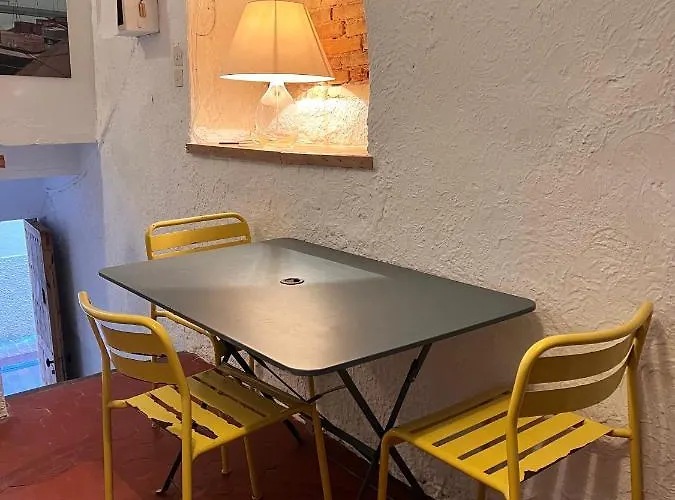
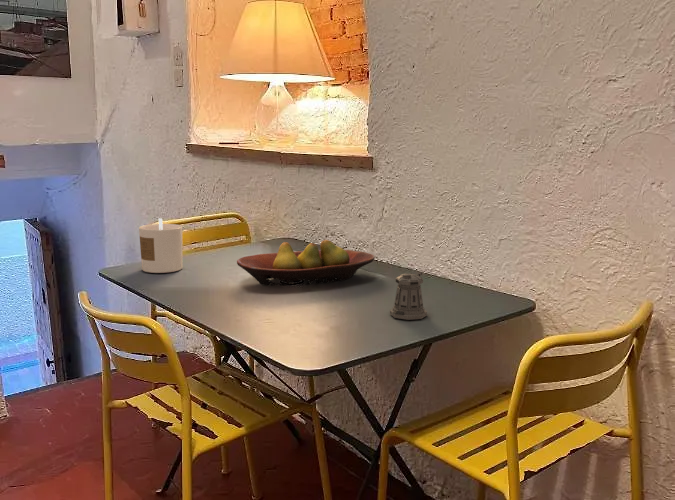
+ pepper shaker (411, 293)
+ fruit bowl (306, 260)
+ candle (161, 243)
